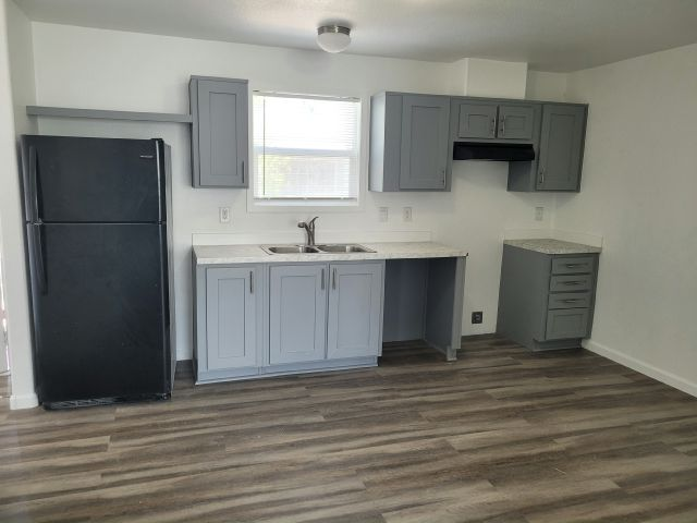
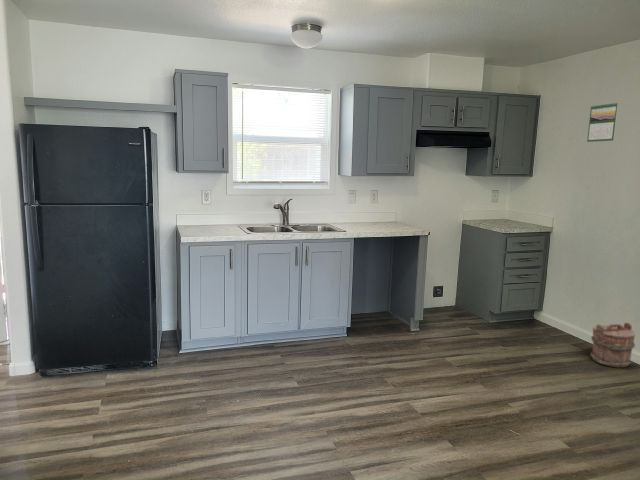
+ calendar (602, 122)
+ bucket (612, 342)
